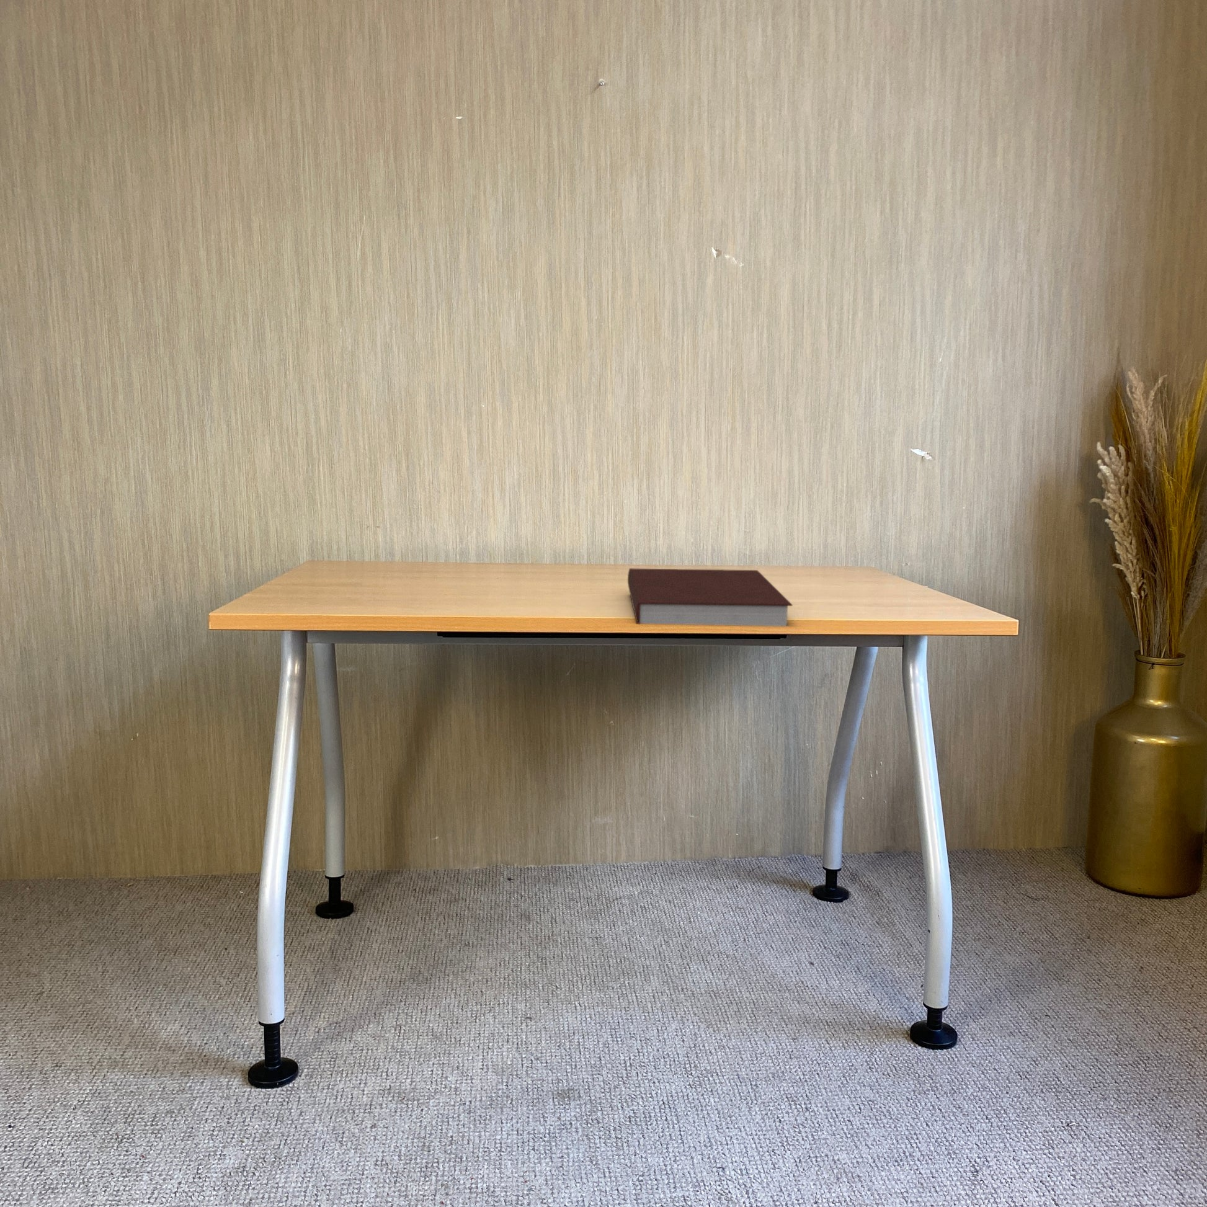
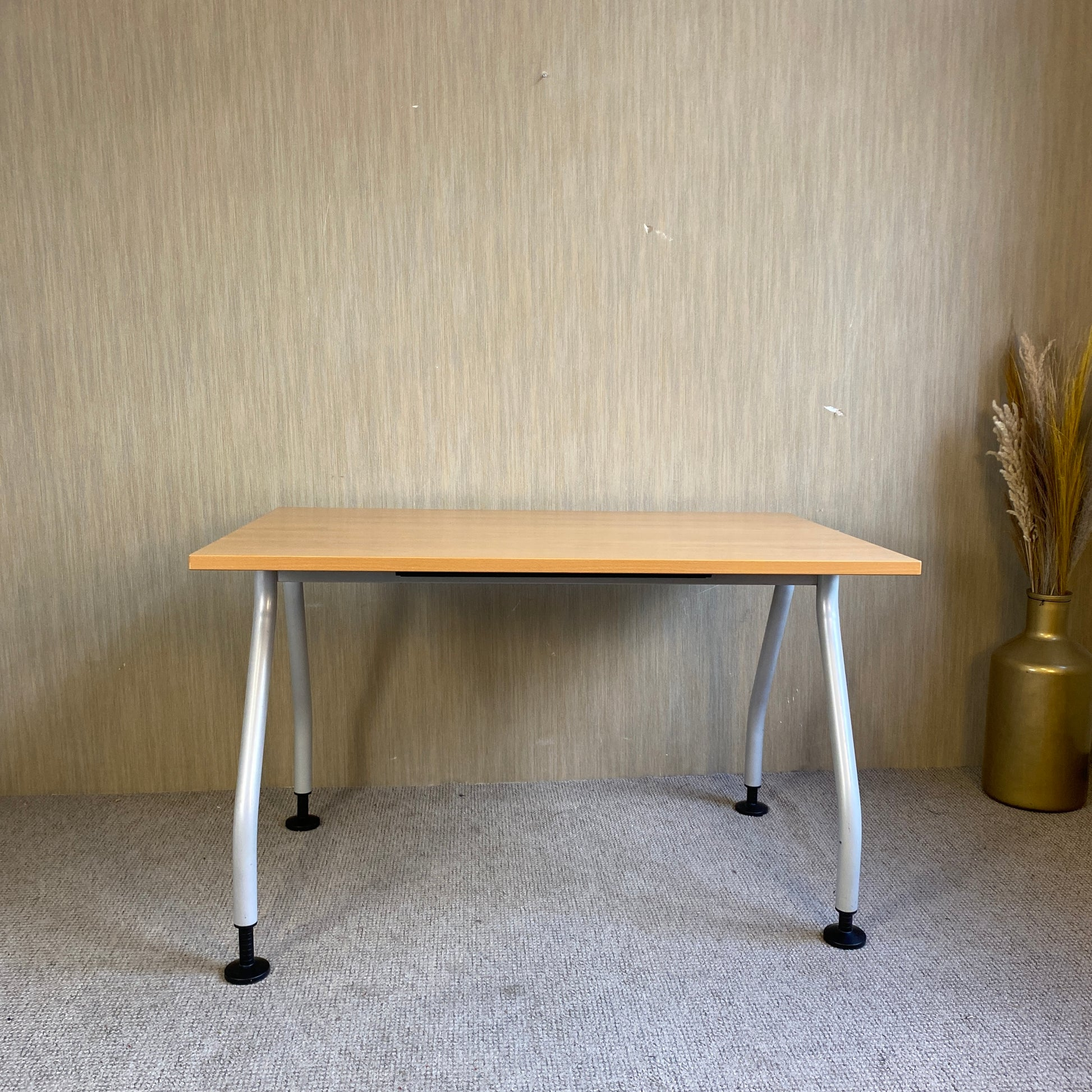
- notebook (702, 596)
